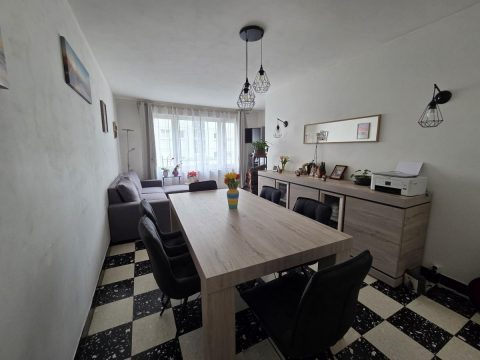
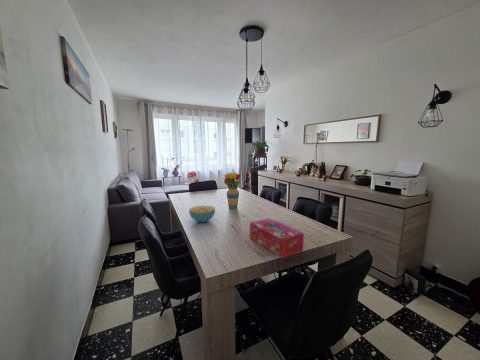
+ cereal bowl (202, 215)
+ tissue box (274, 235)
